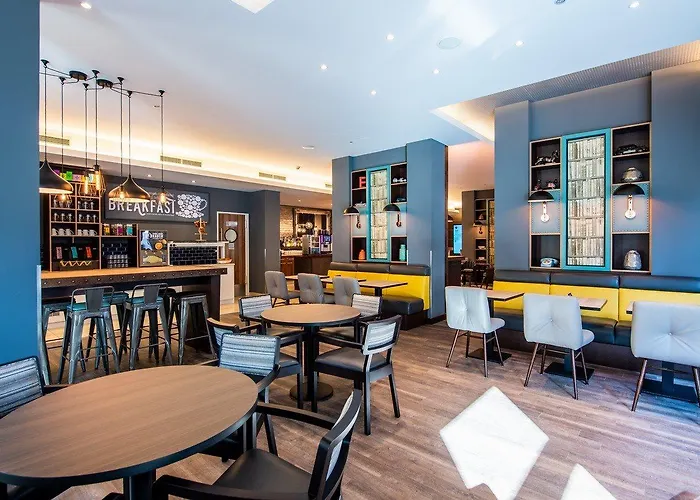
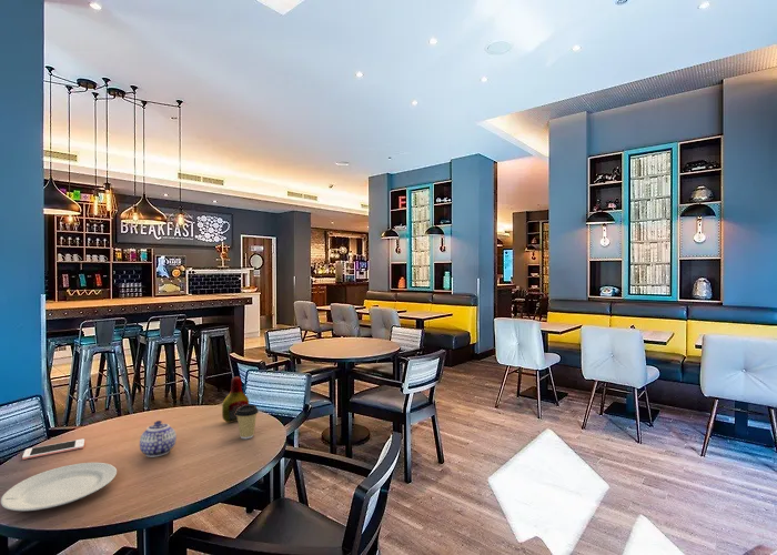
+ bottle (235, 398)
+ cell phone (54, 448)
+ chinaware (62, 487)
+ coffee cup (246, 422)
+ teapot (158, 436)
